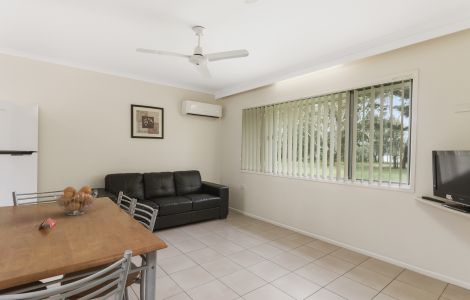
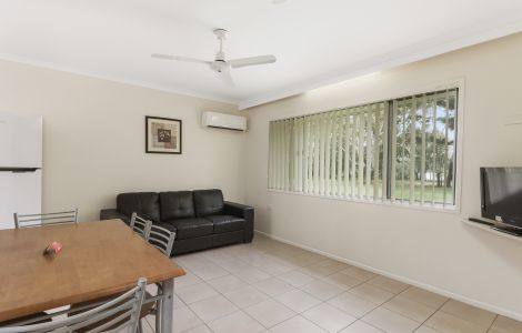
- fruit basket (76, 199)
